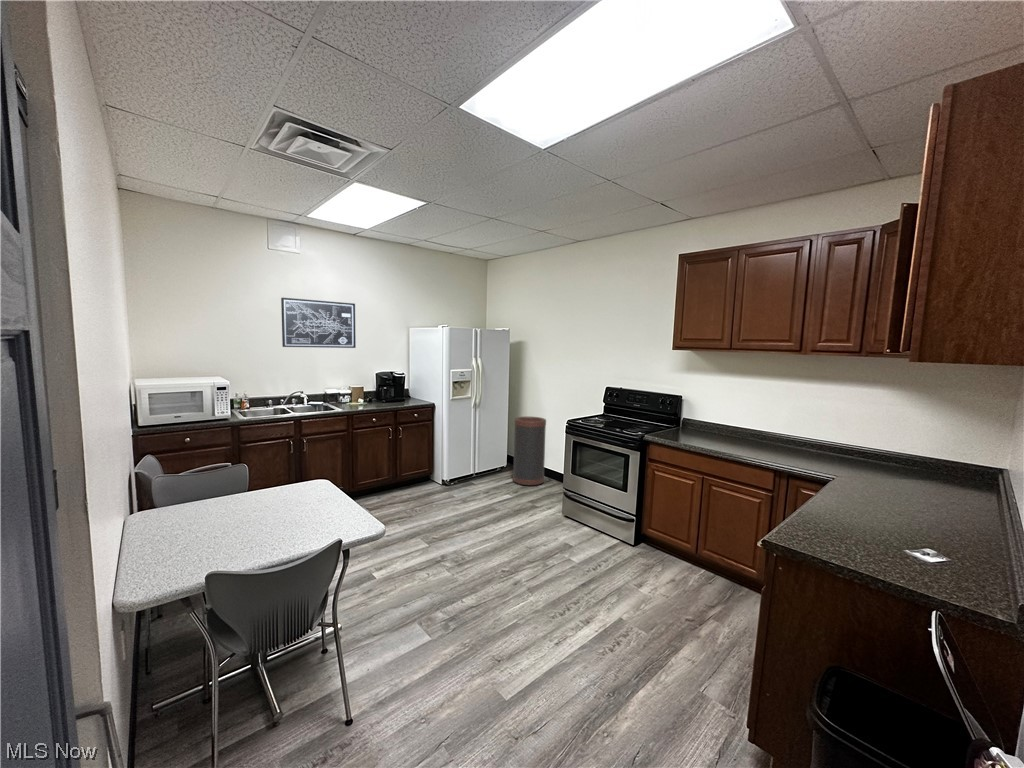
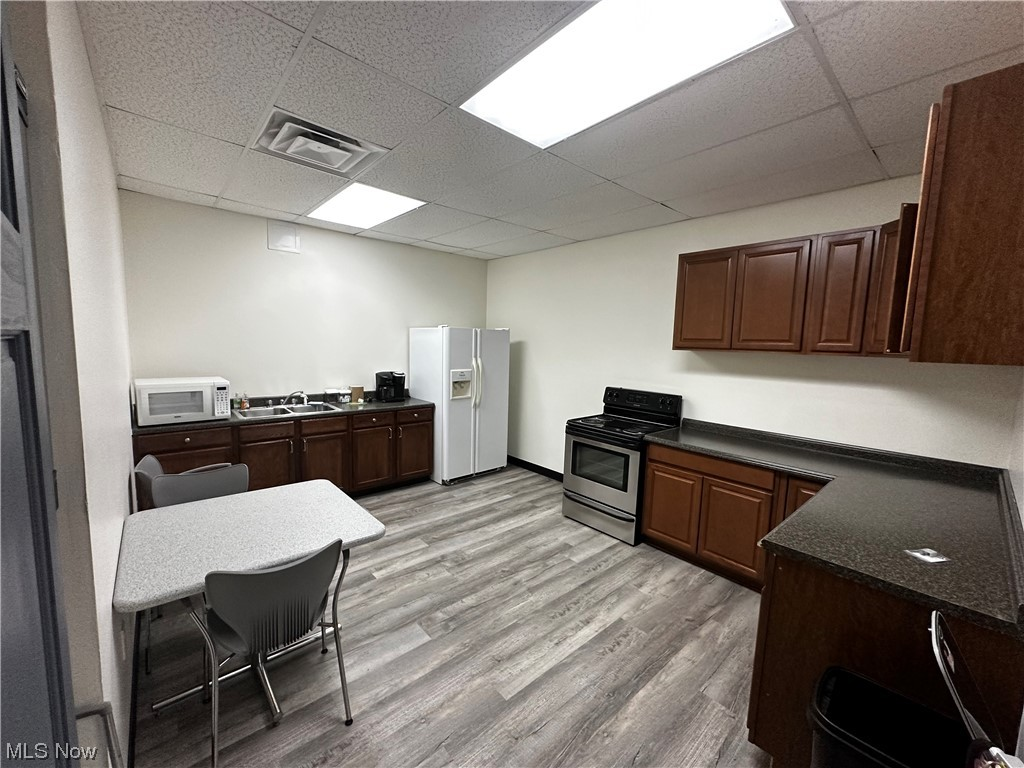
- wall art (320, 324)
- trash can (529, 450)
